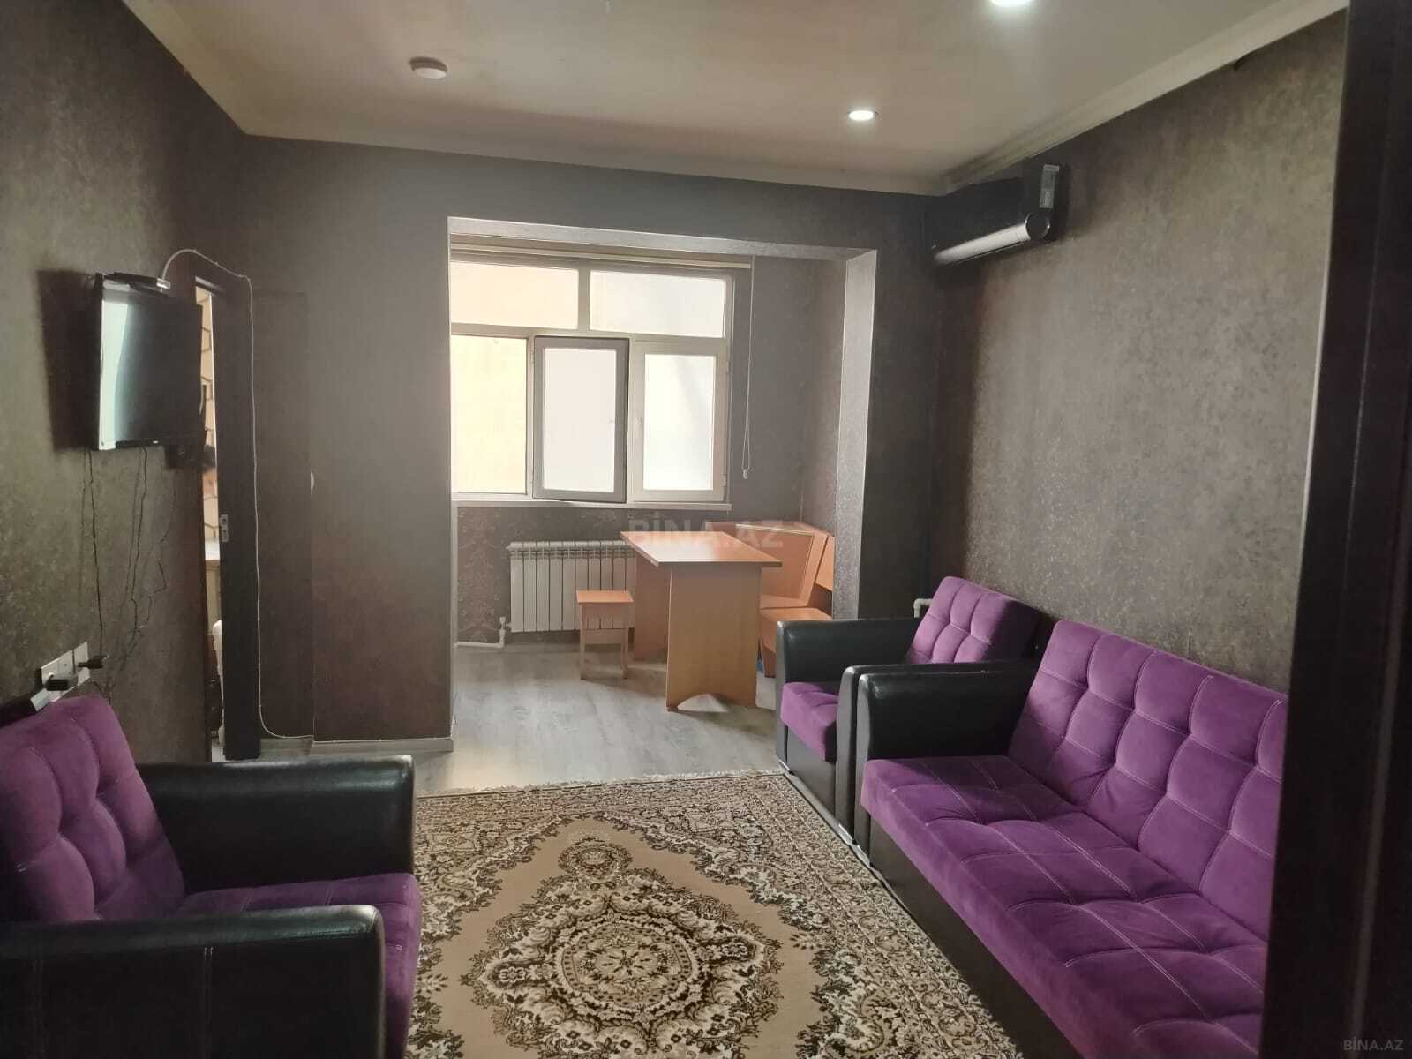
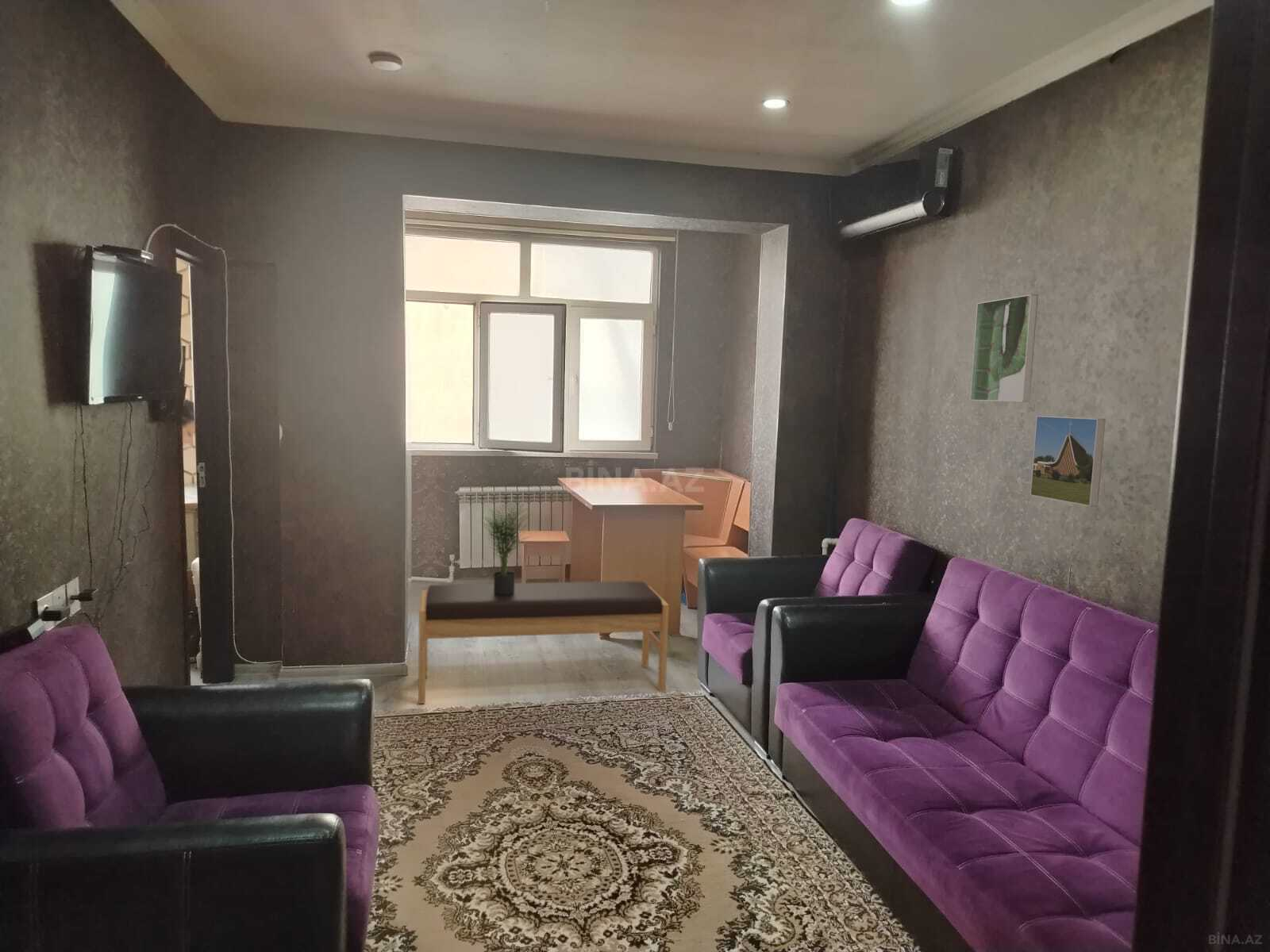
+ potted plant (503, 542)
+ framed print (1002, 350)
+ bench (542, 635)
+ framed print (1065, 459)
